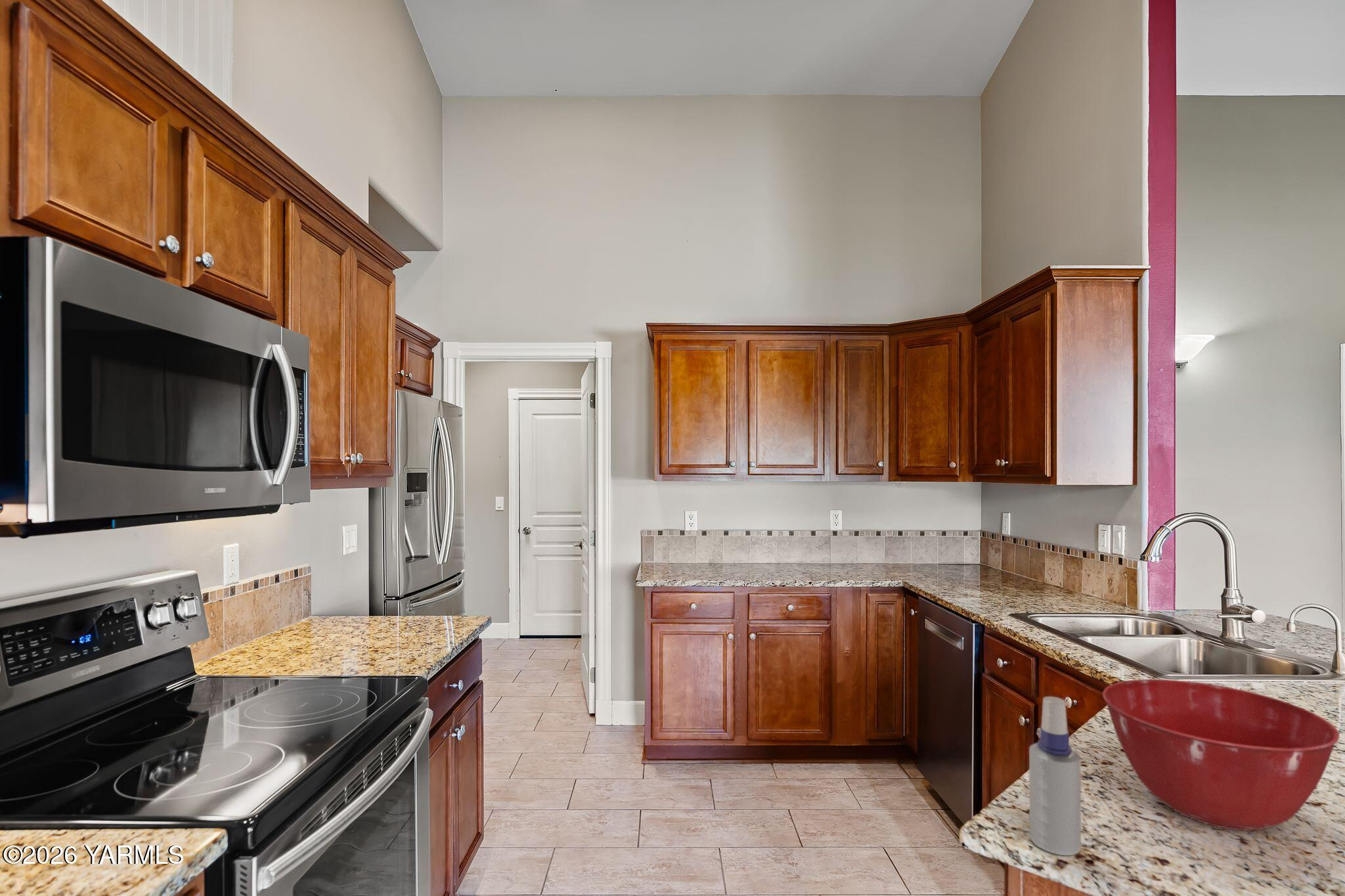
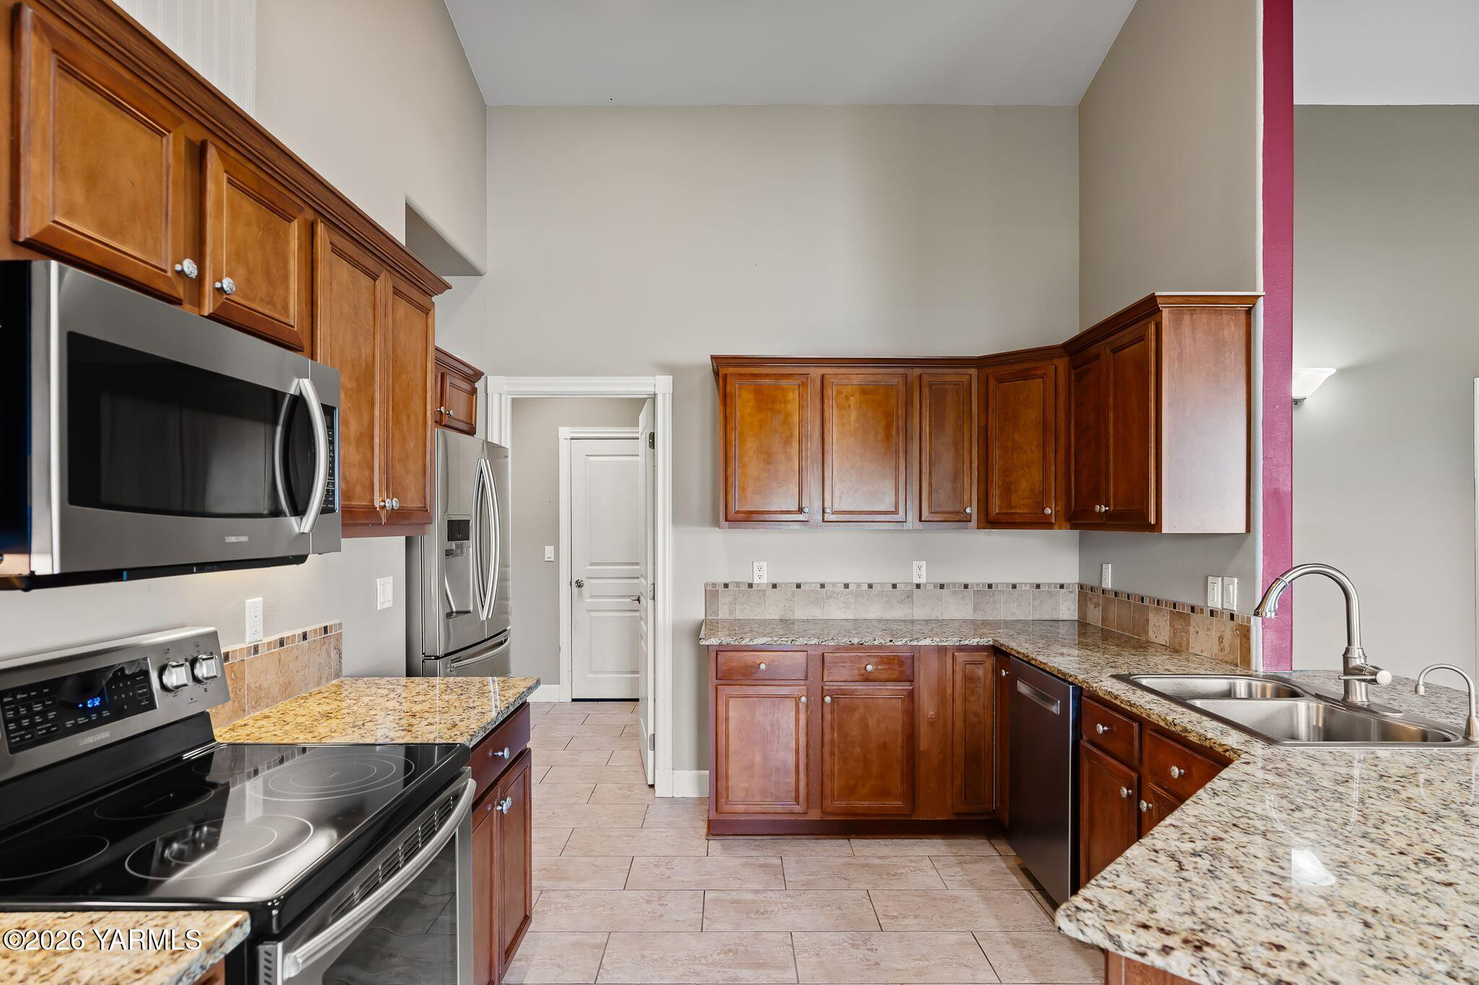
- mixing bowl (1210, 757)
- spray bottle (1054, 771)
